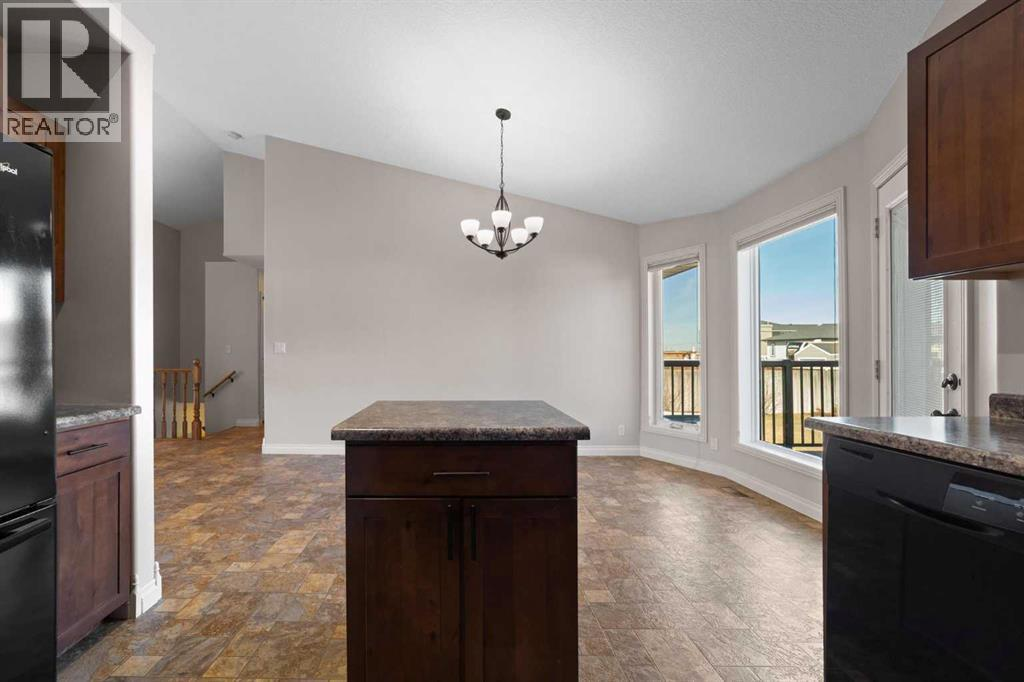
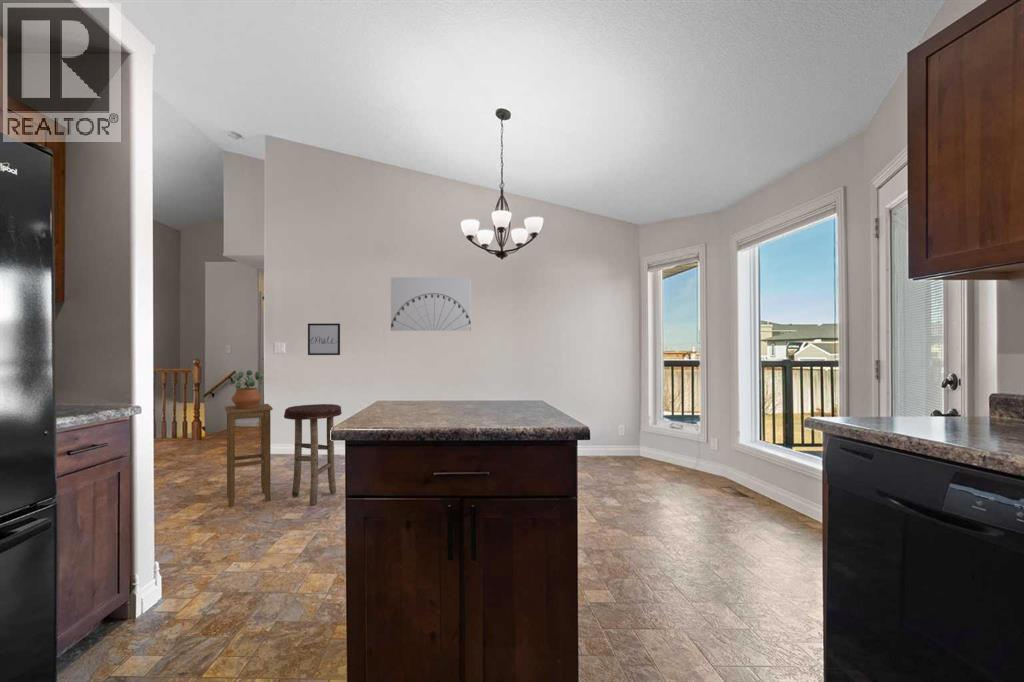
+ stool (248, 455)
+ wall art (431, 304)
+ potted plant (243, 389)
+ wall art (323, 339)
+ stool (313, 452)
